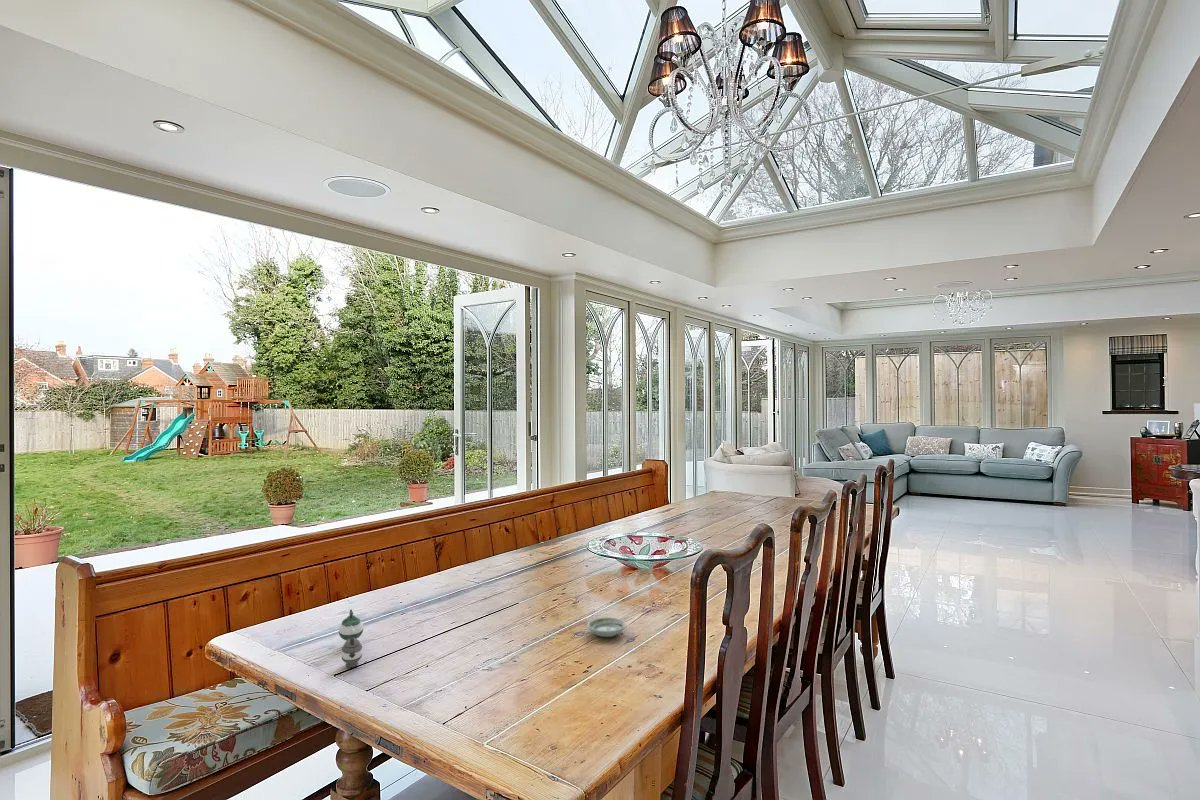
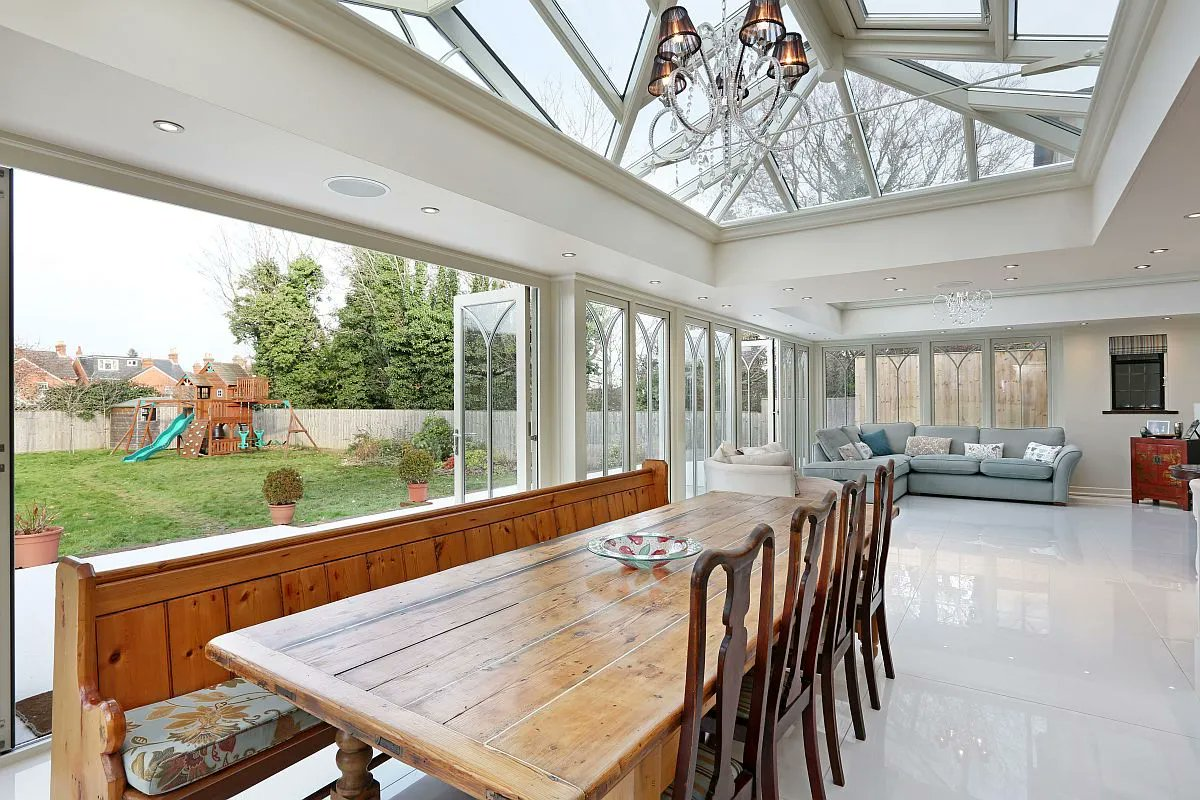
- saucer (606, 628)
- teapot (351, 636)
